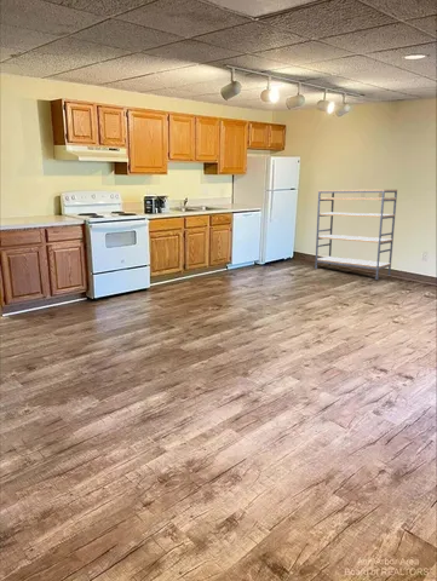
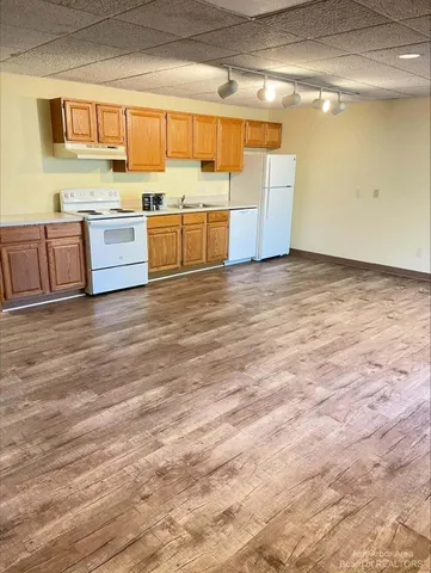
- shelving unit (353, 236)
